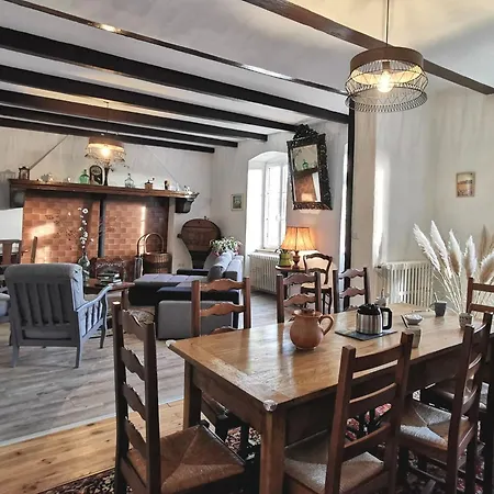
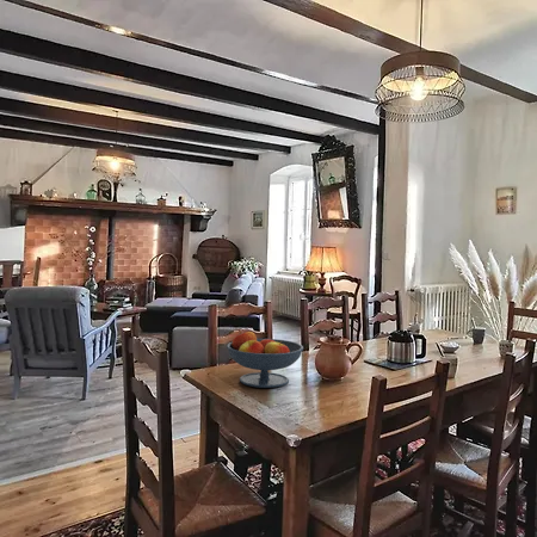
+ fruit bowl (264, 357)
